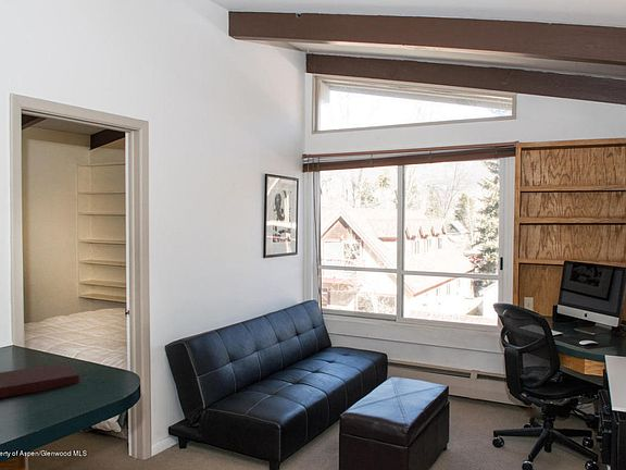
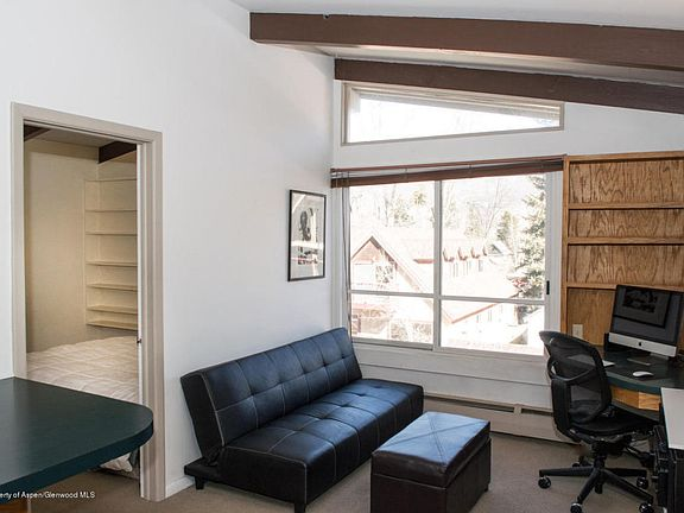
- notebook (32, 379)
